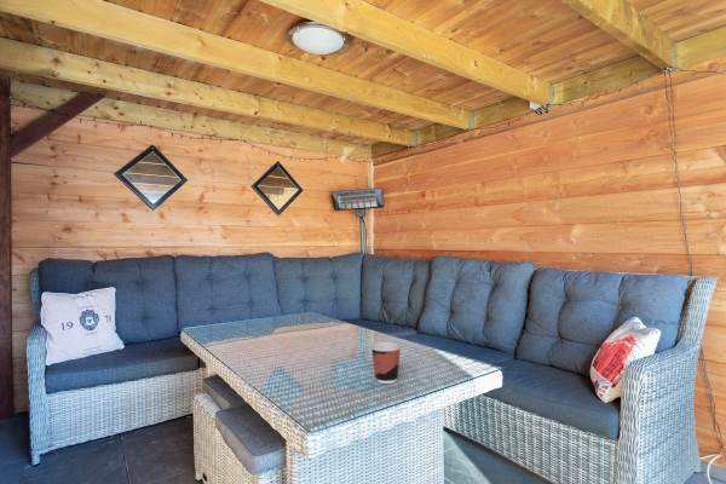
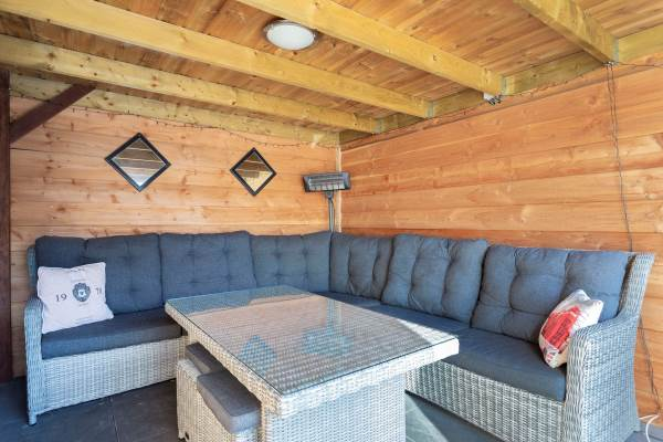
- cup (386, 363)
